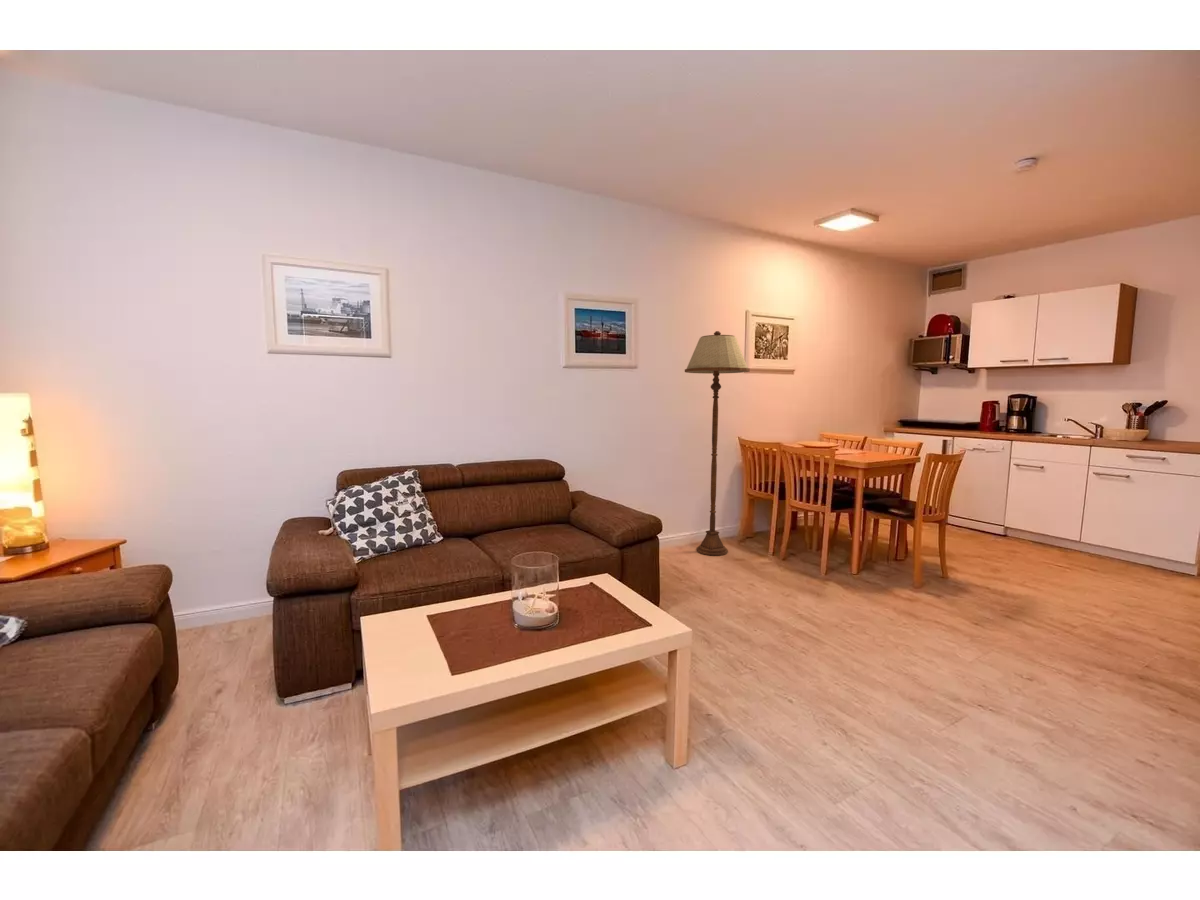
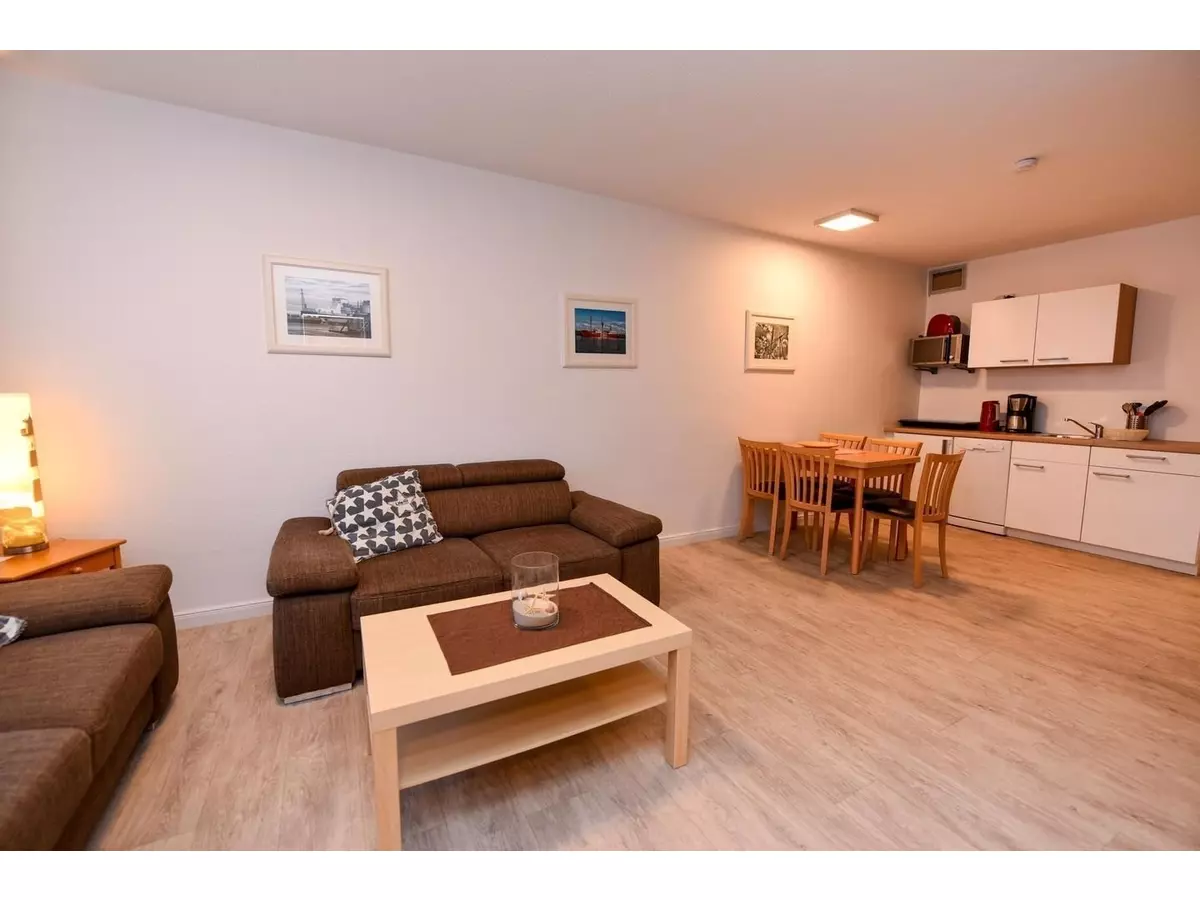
- floor lamp (715, 443)
